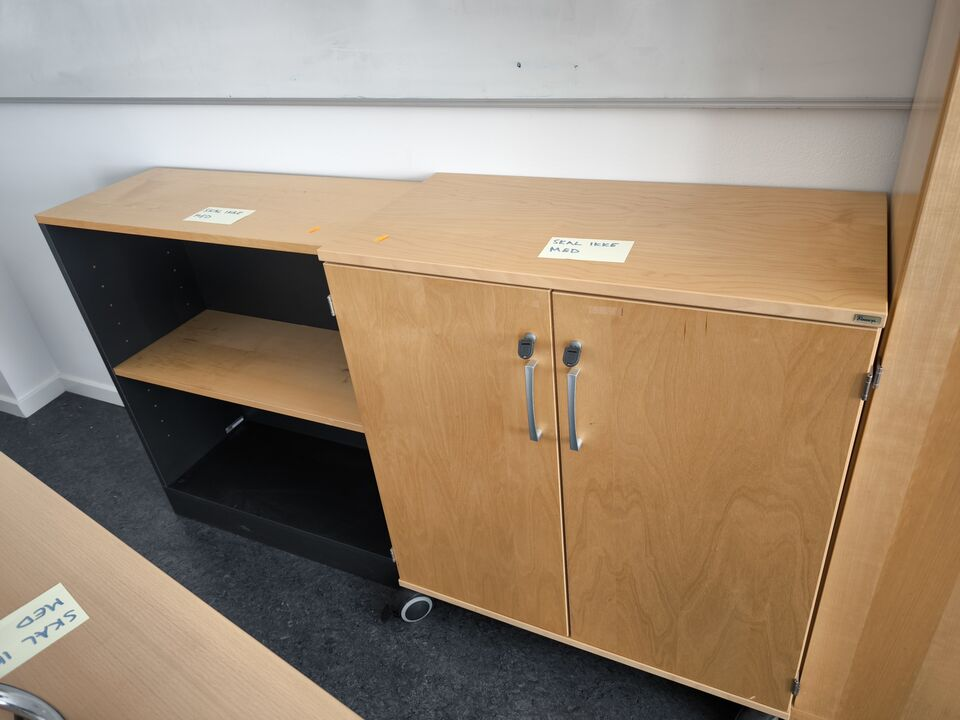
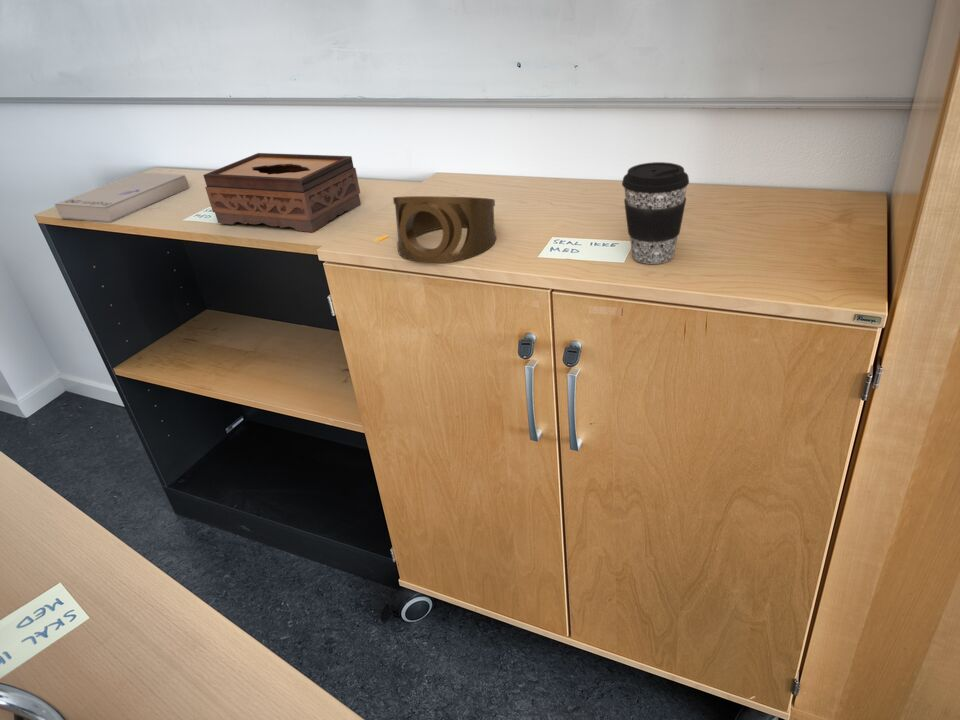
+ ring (443, 213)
+ tissue box (283, 190)
+ book (125, 195)
+ coffee cup (654, 214)
